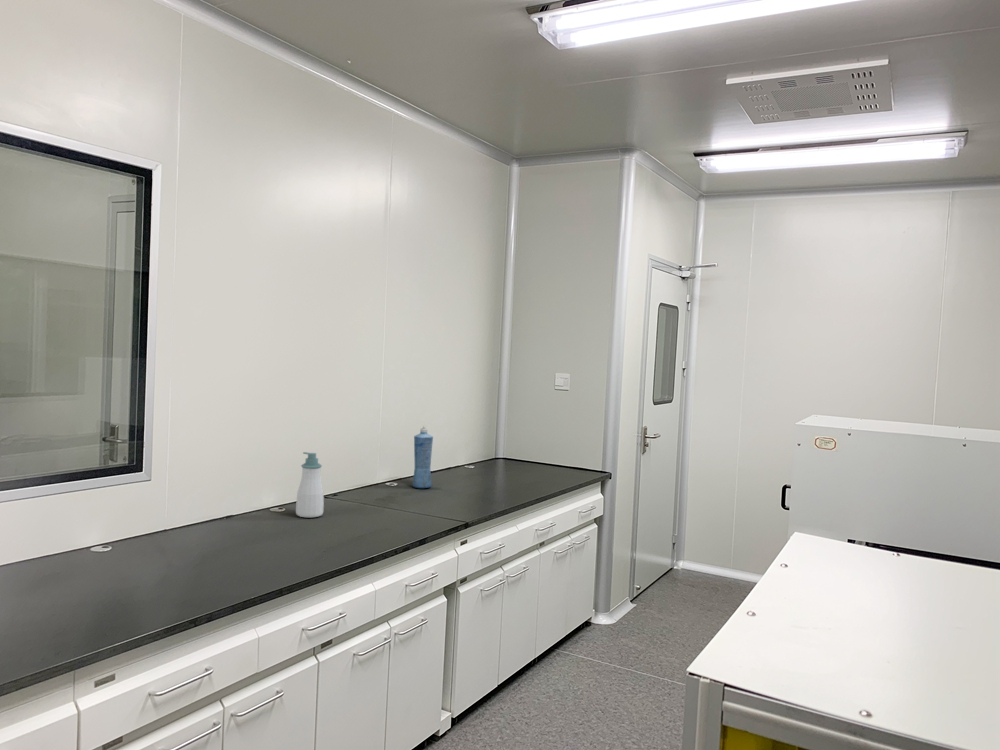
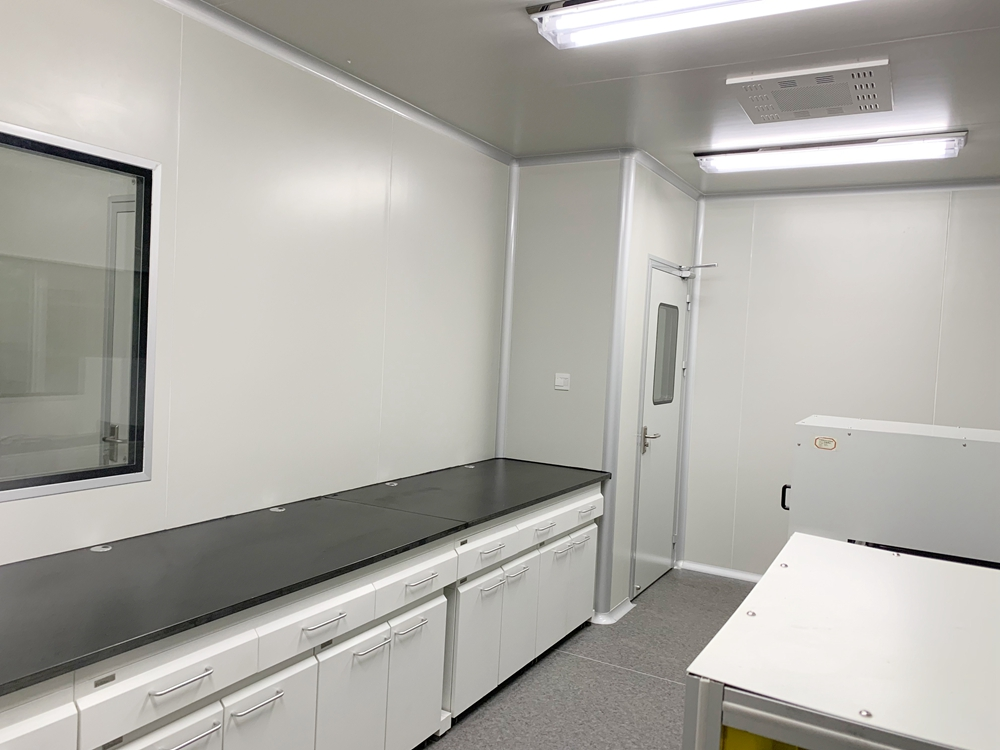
- soap bottle (310, 484)
- squeeze bottle (422, 456)
